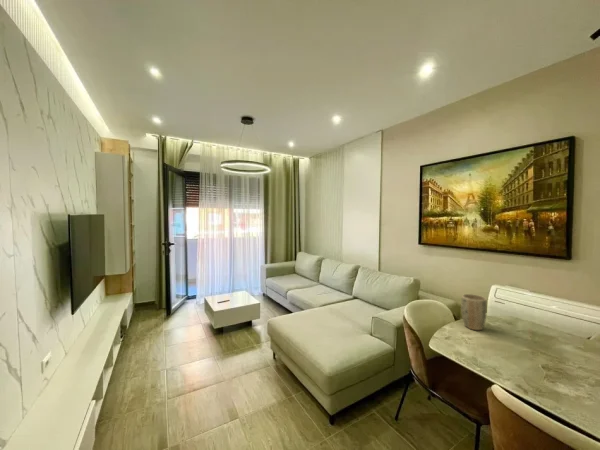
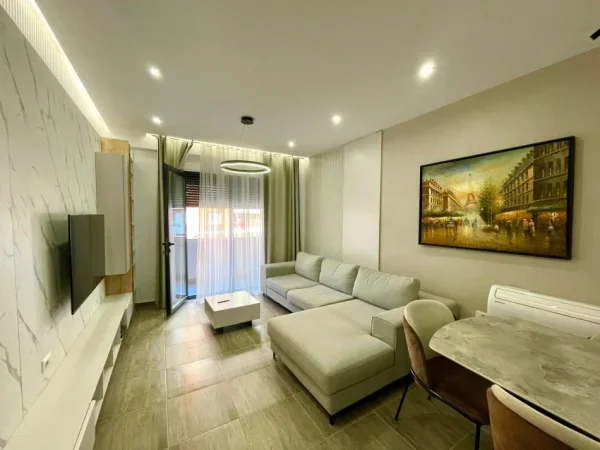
- plant pot (473, 312)
